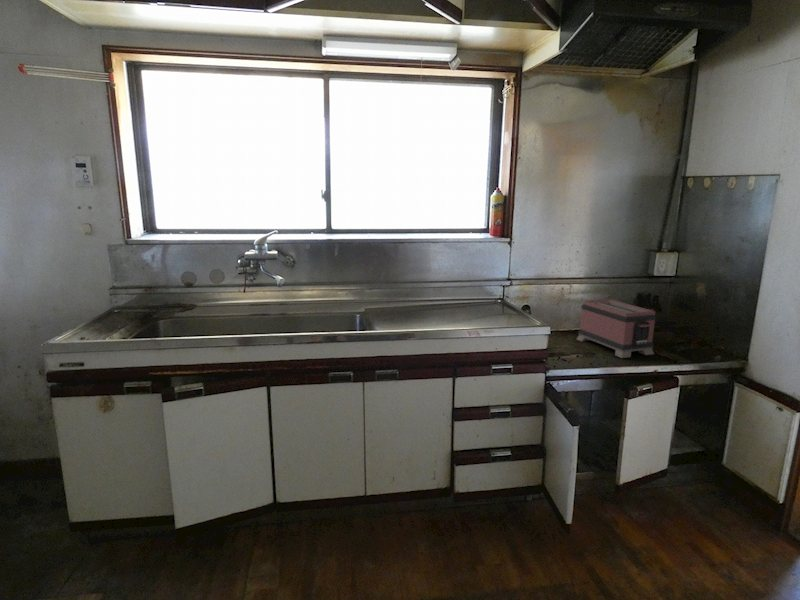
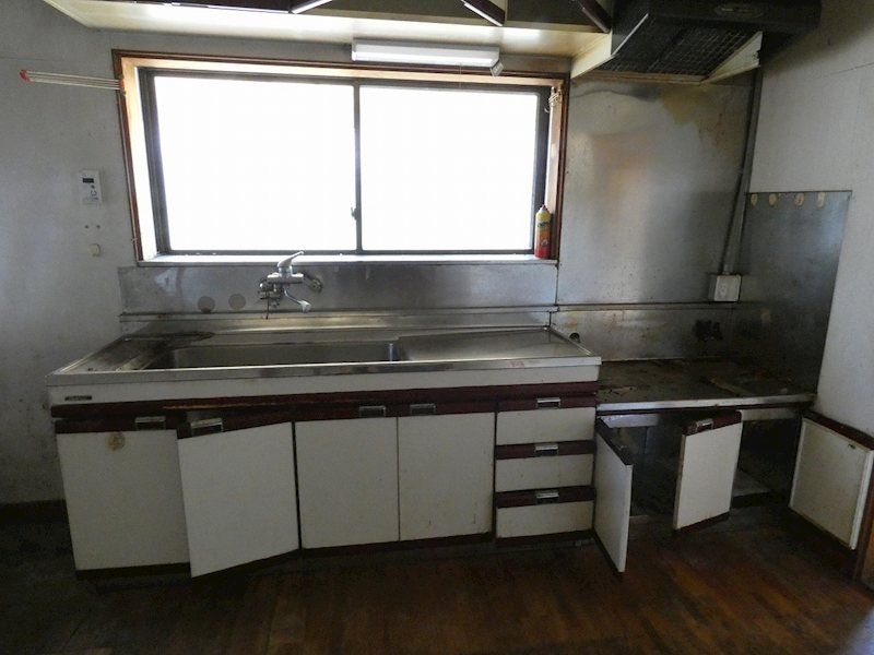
- toaster (617, 327)
